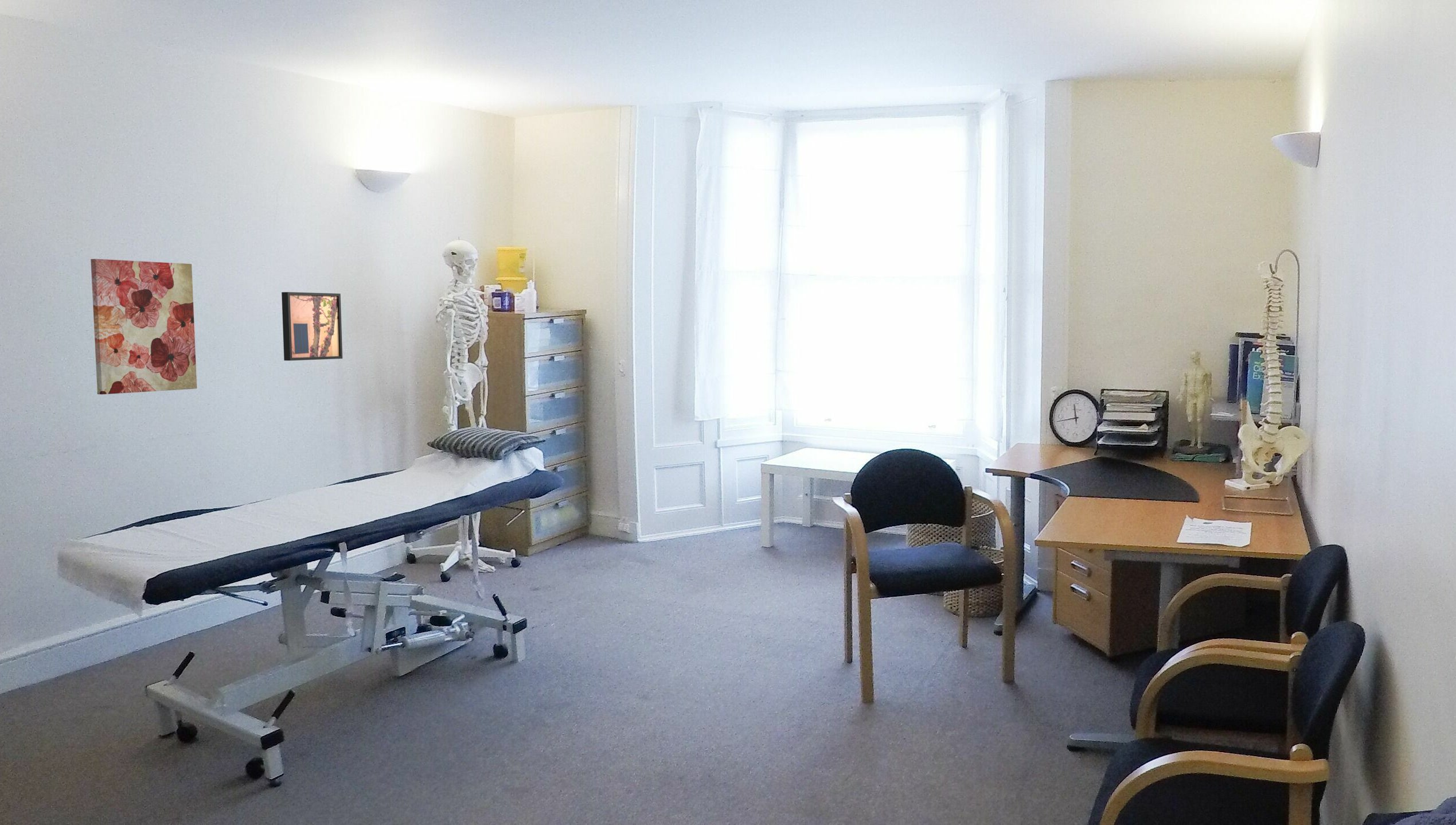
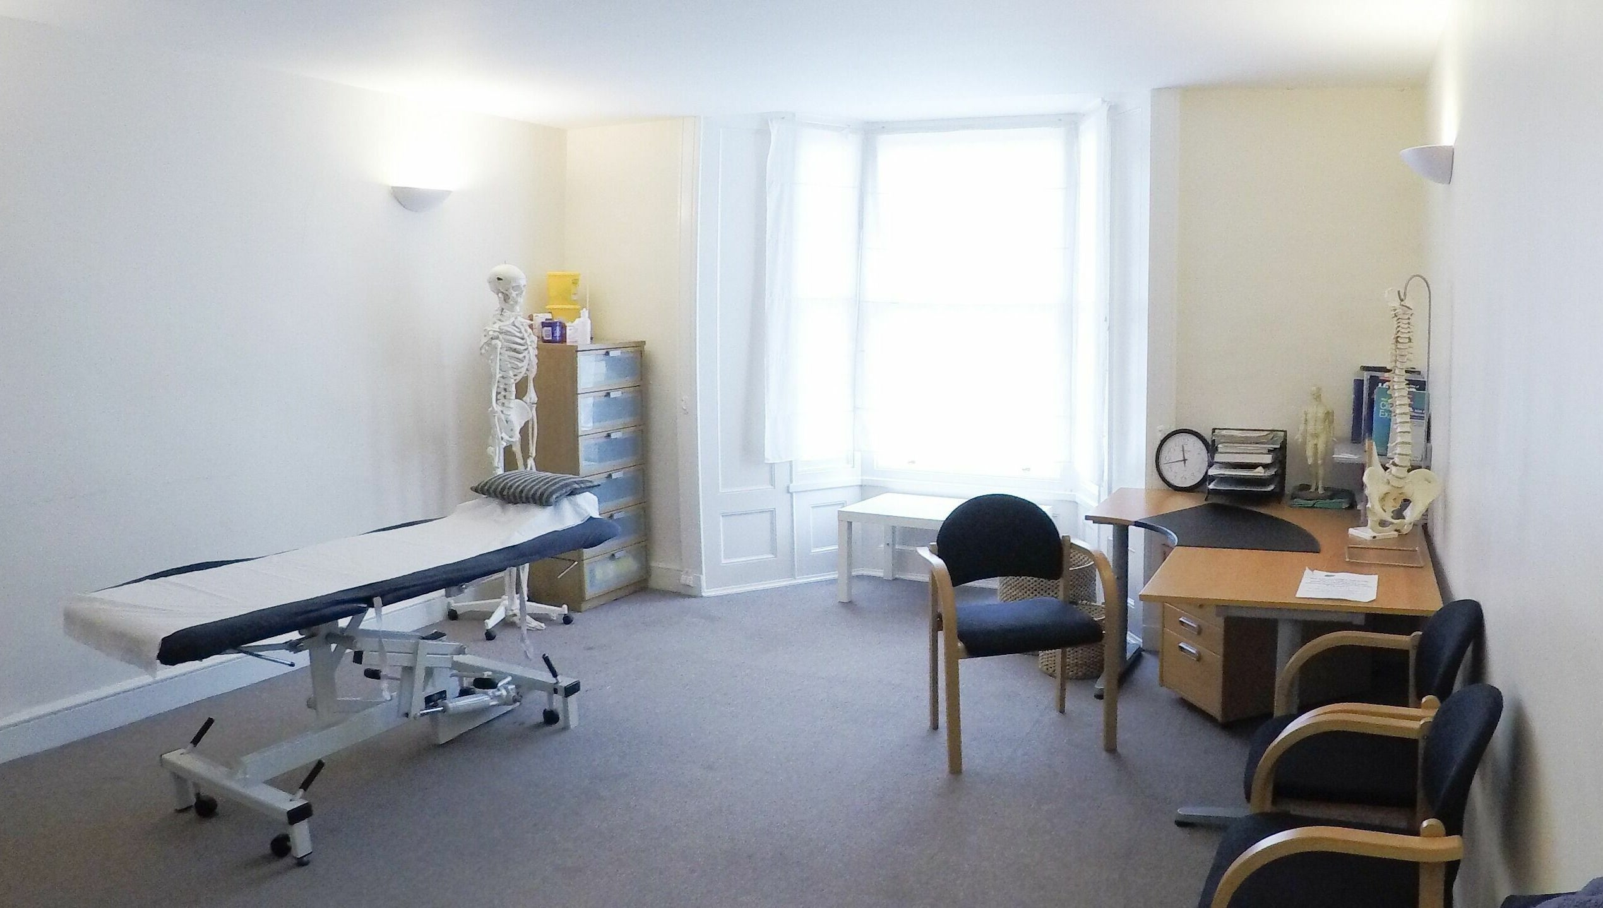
- wall art (146, 326)
- wall art (313, 326)
